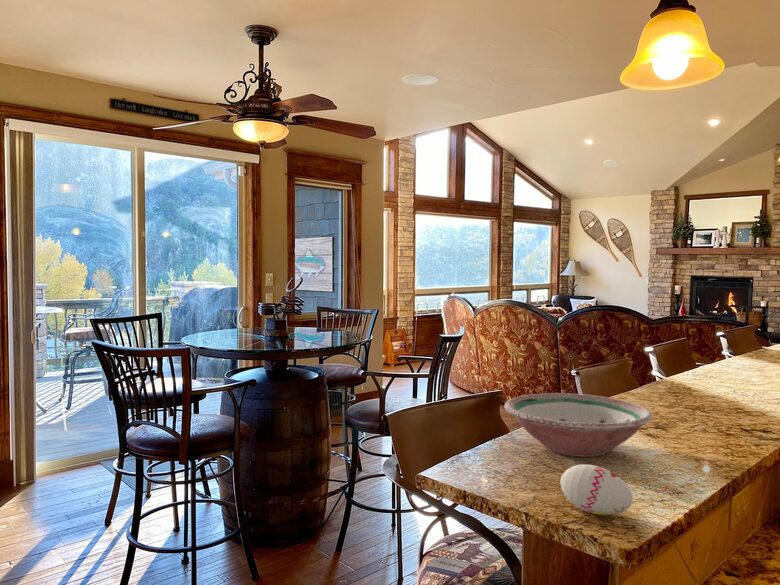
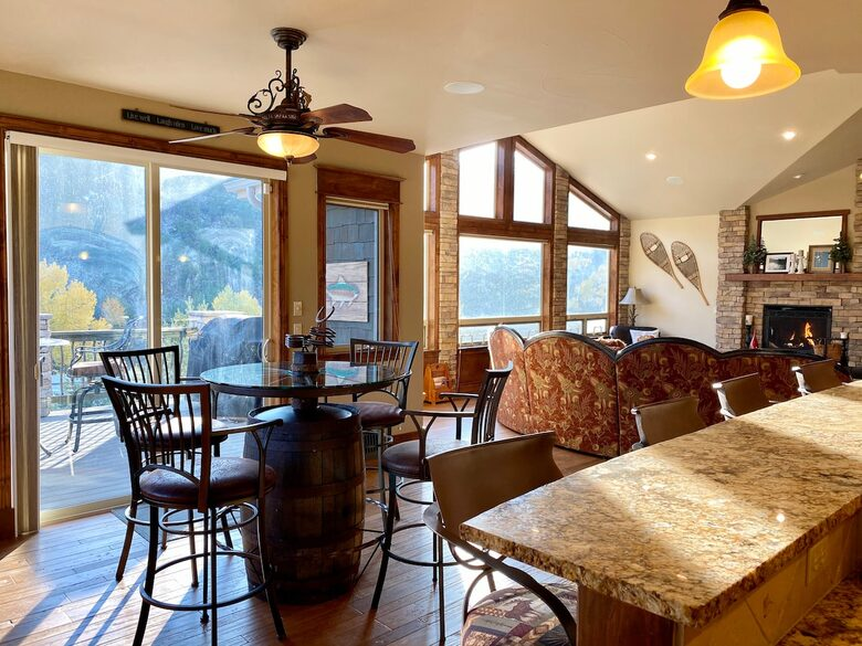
- decorative egg (595, 489)
- bowl (575, 426)
